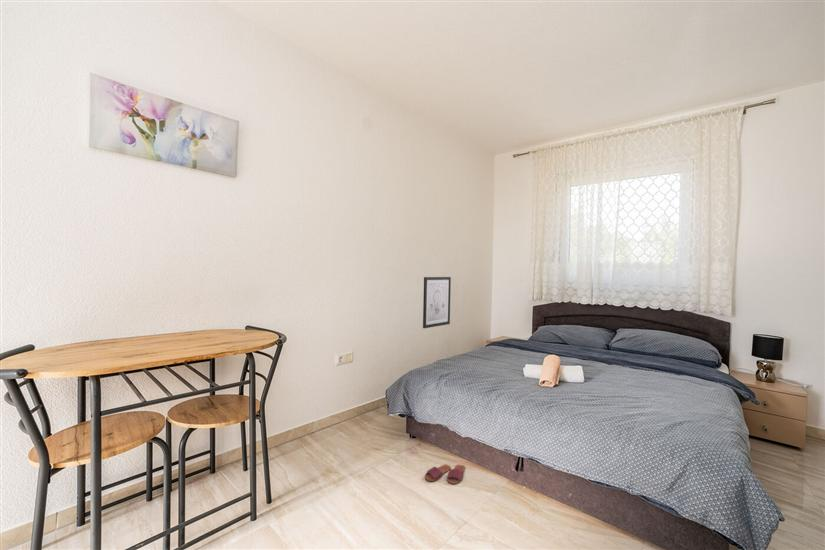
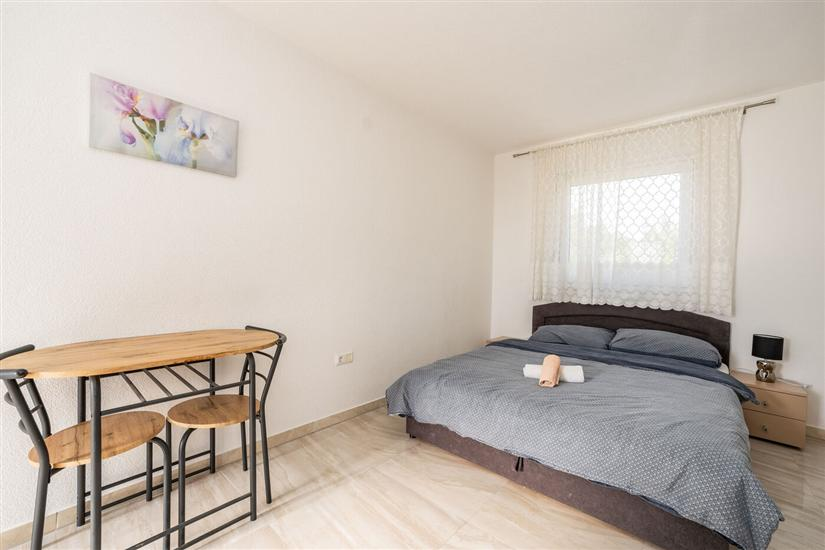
- slippers (448, 470)
- wall art (437, 301)
